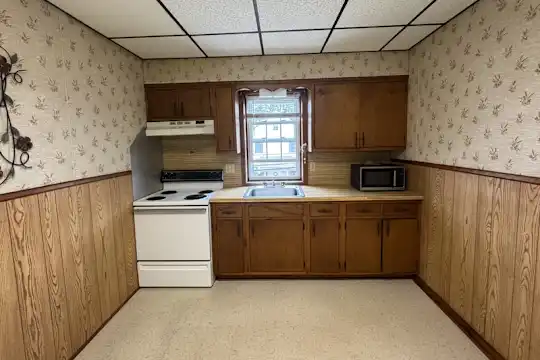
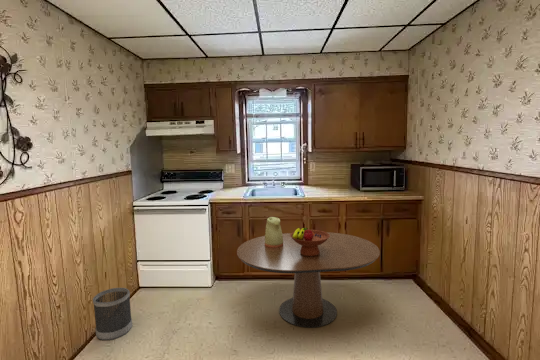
+ fruit bowl (309, 240)
+ wastebasket (113, 312)
+ dining table (309, 283)
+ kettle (273, 230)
